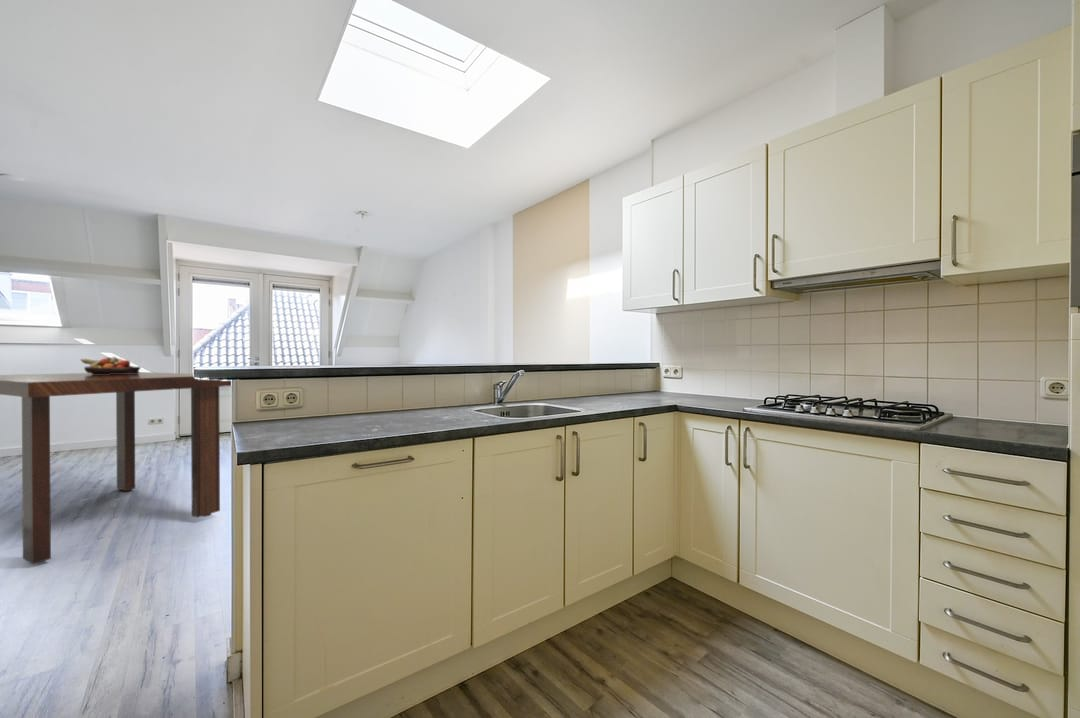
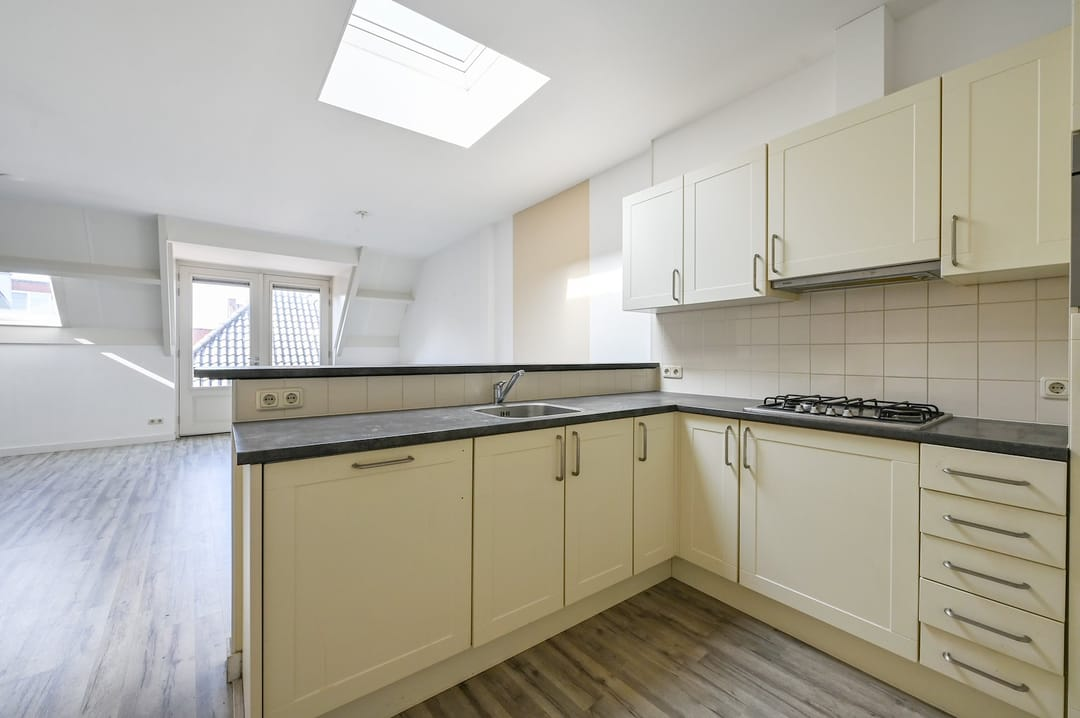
- dining table (117, 447)
- fruit bowl (112, 365)
